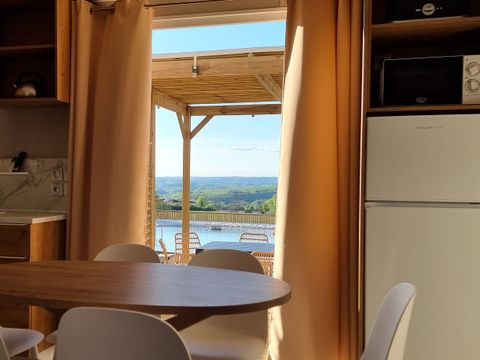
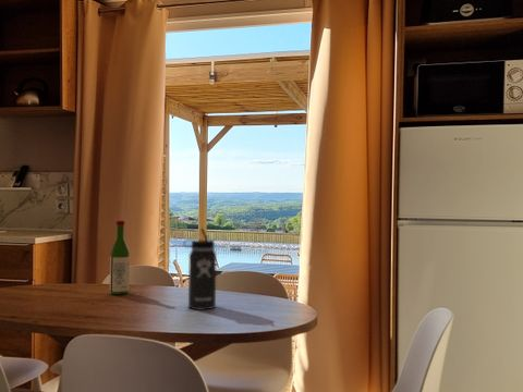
+ thermos bottle (199, 267)
+ wine bottle (120, 256)
